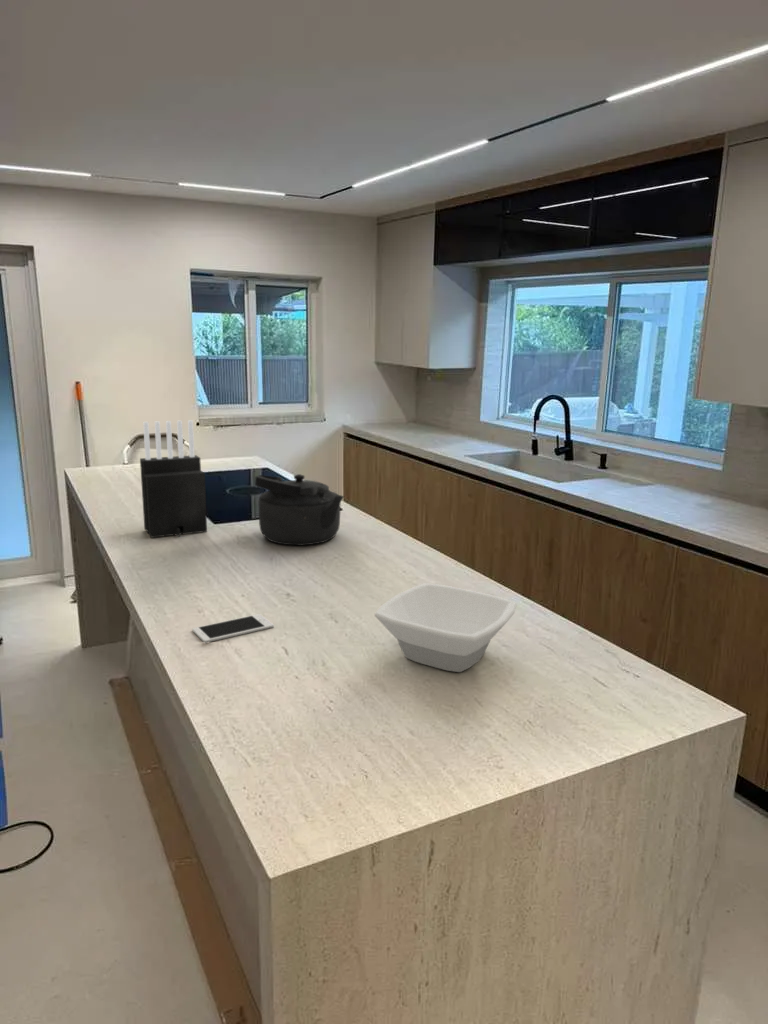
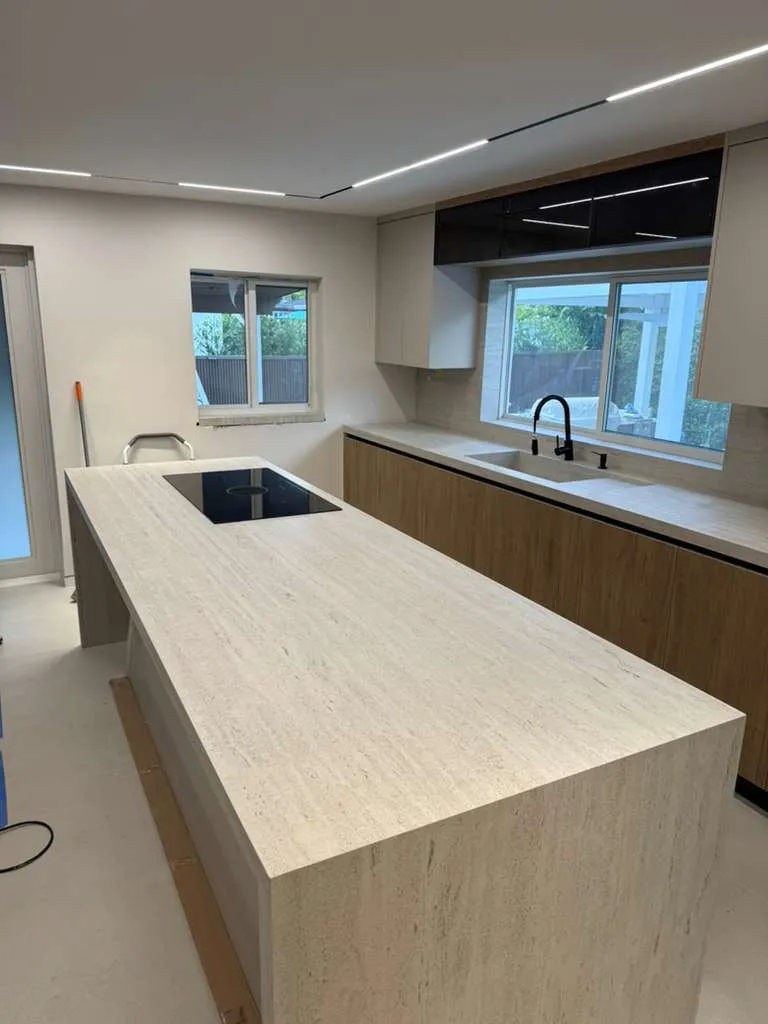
- bowl (446, 630)
- kettle (300, 506)
- cell phone (233, 627)
- knife block (173, 478)
